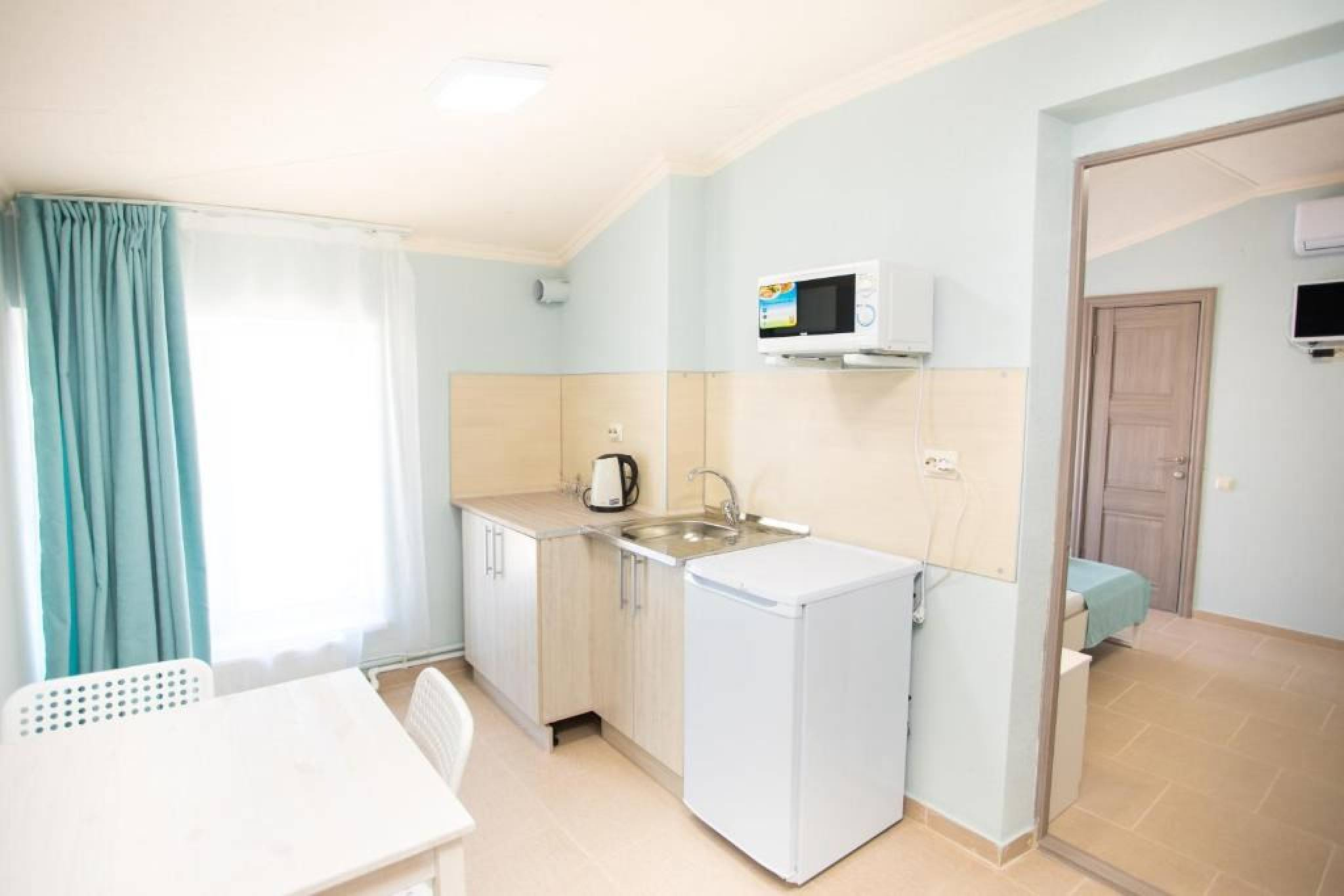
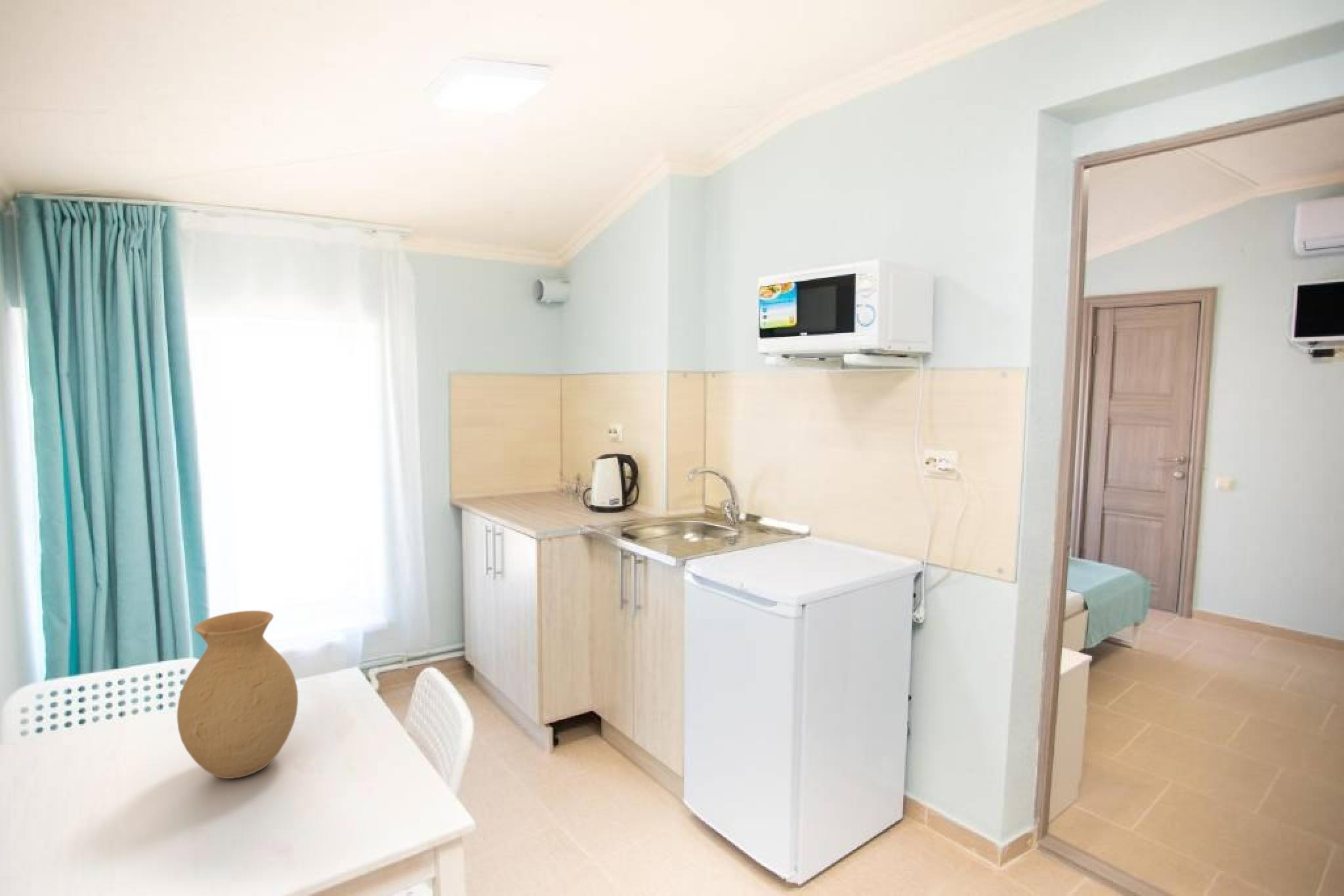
+ vase (239, 695)
